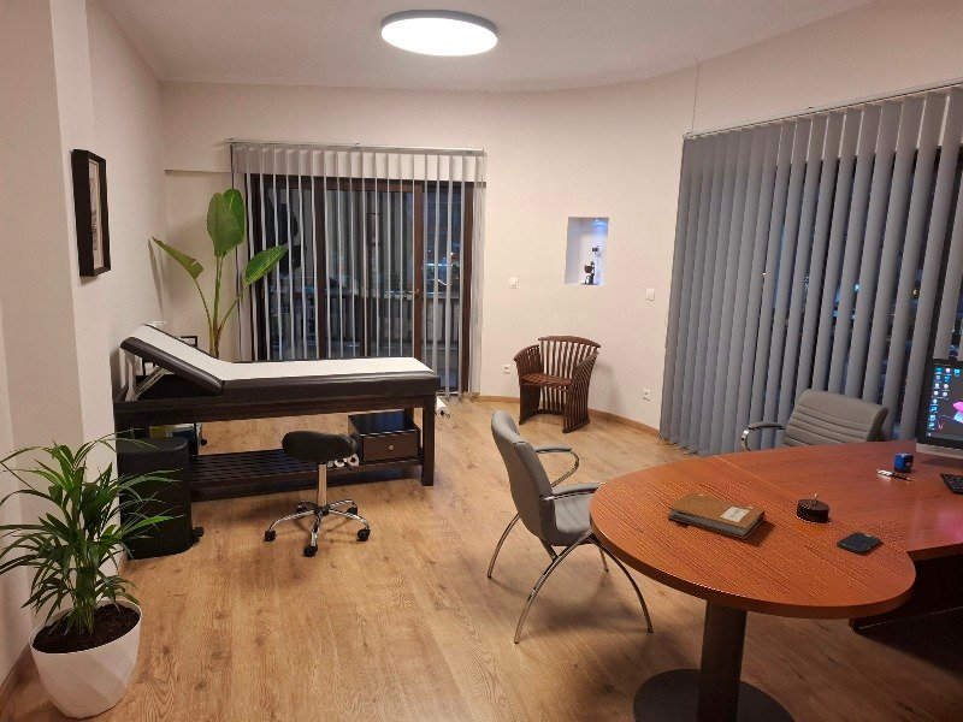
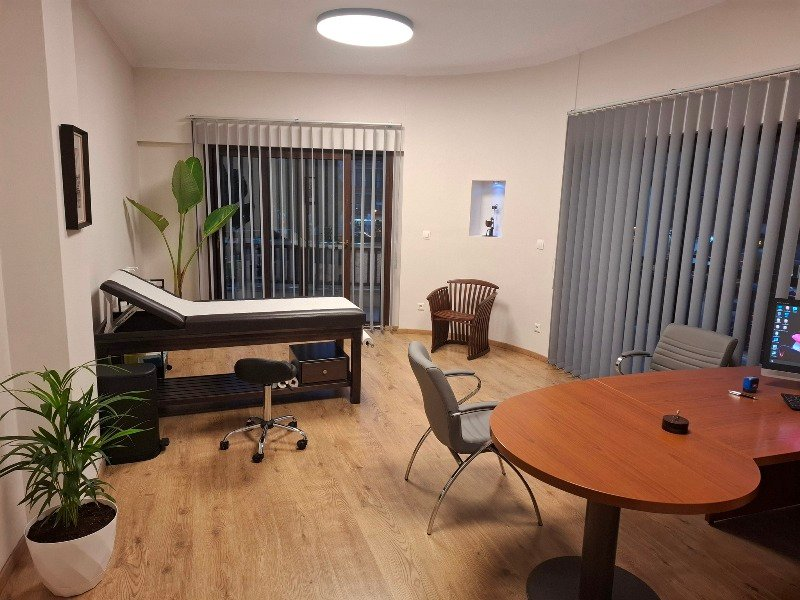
- smartphone (858, 542)
- notebook (719, 514)
